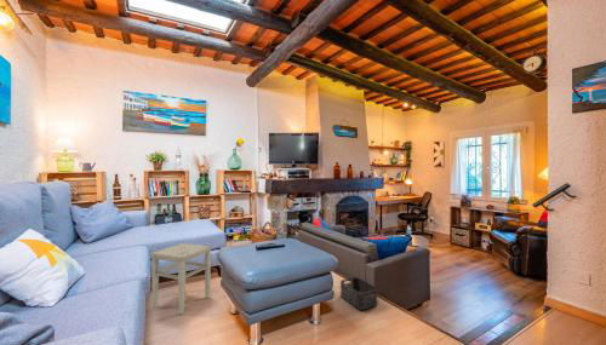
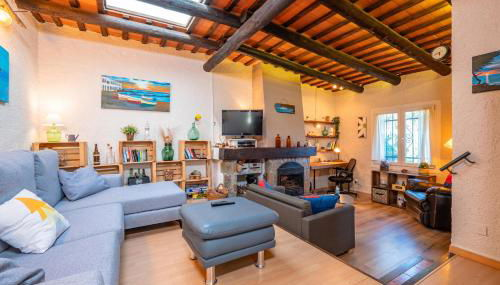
- storage bin (358, 292)
- stool (182, 275)
